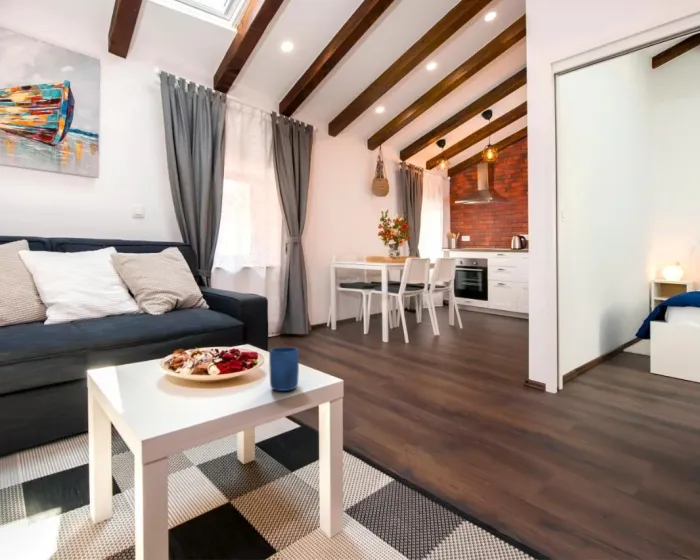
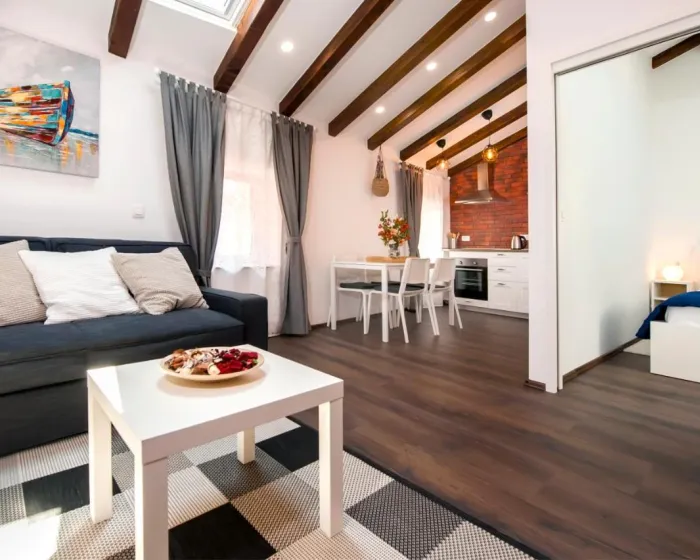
- mug (286, 367)
